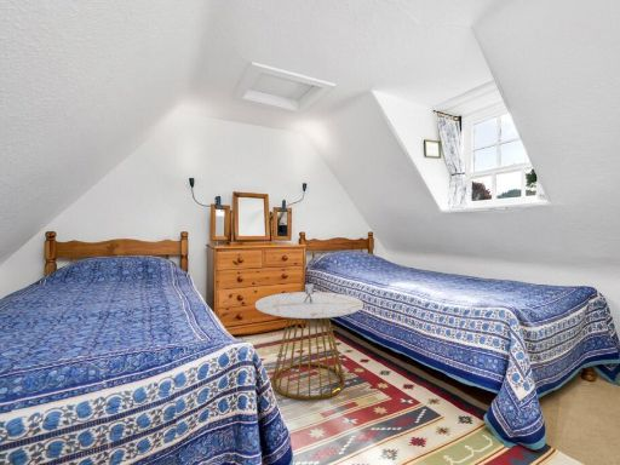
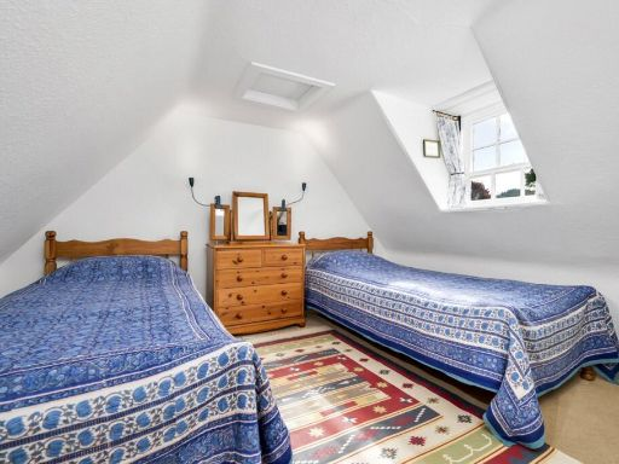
- side table (309, 332)
